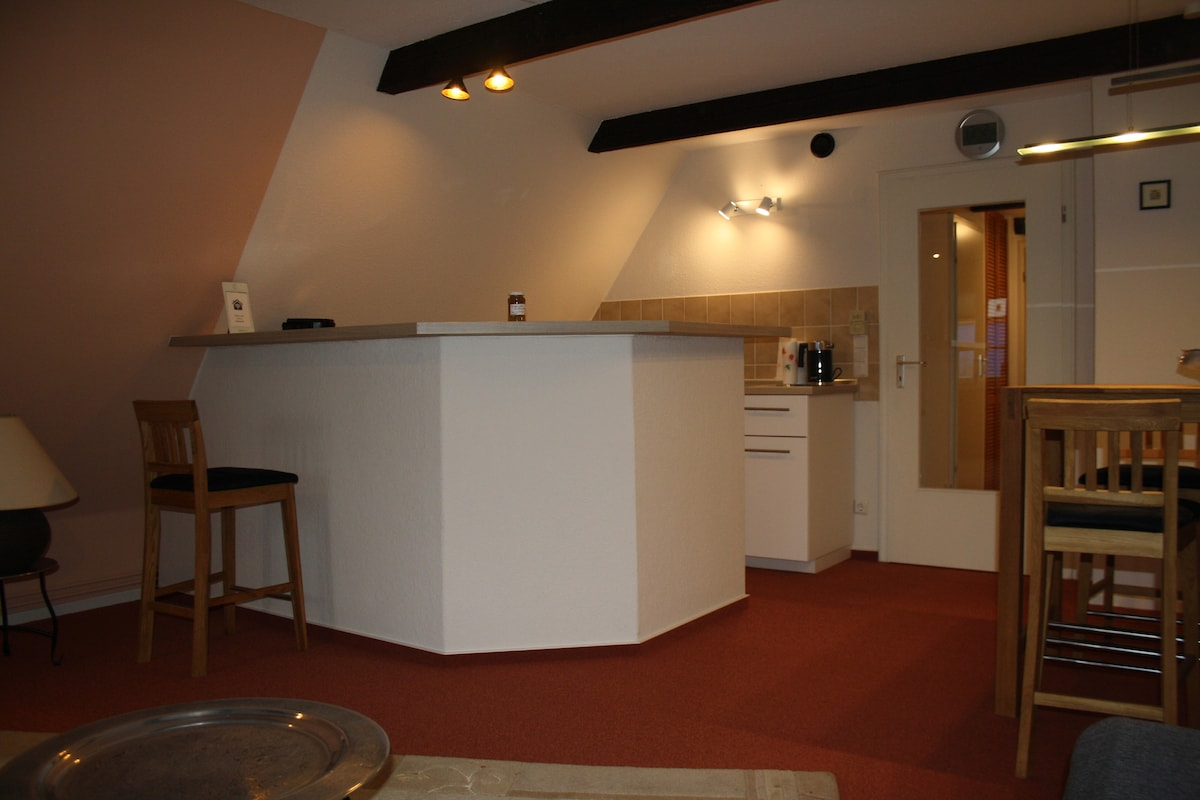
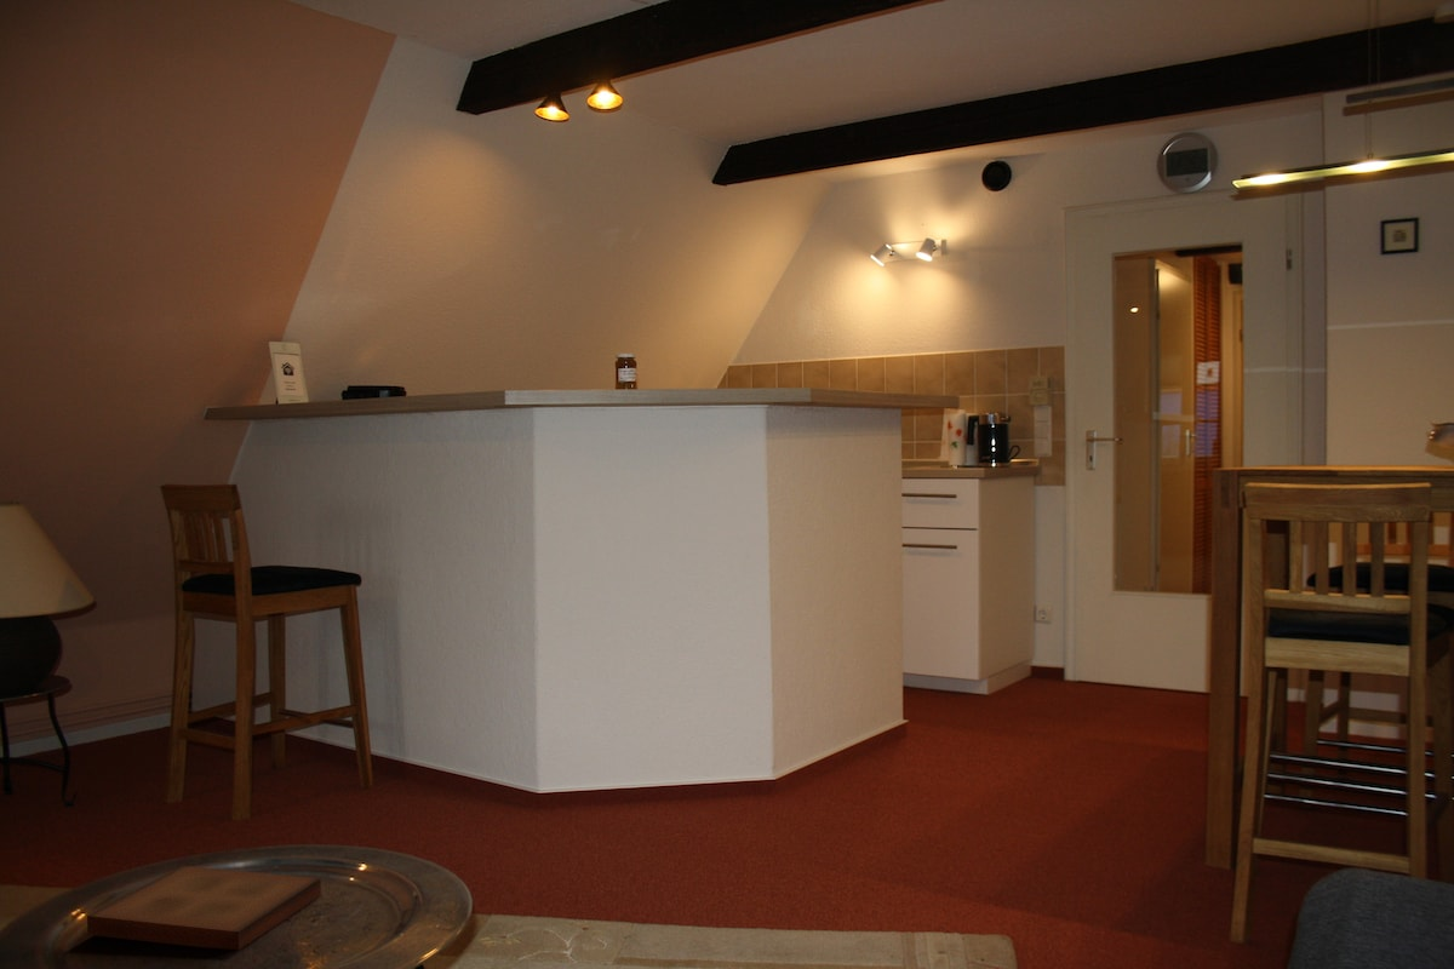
+ book (208, 905)
